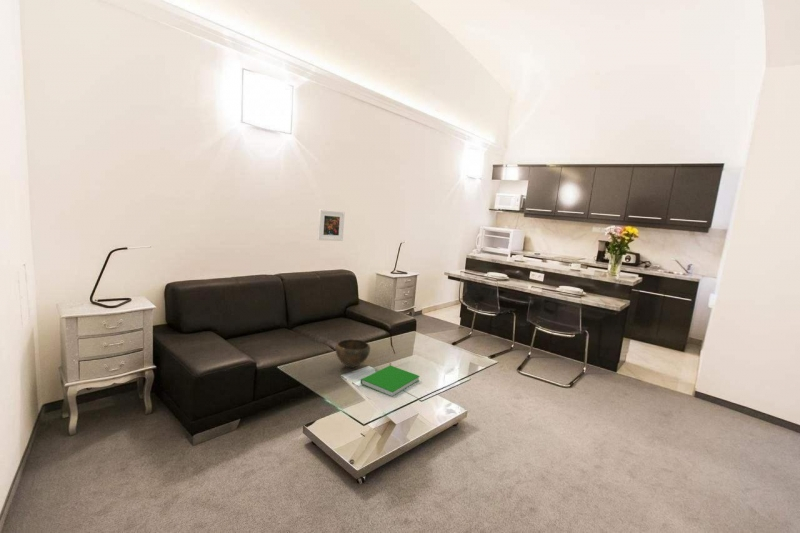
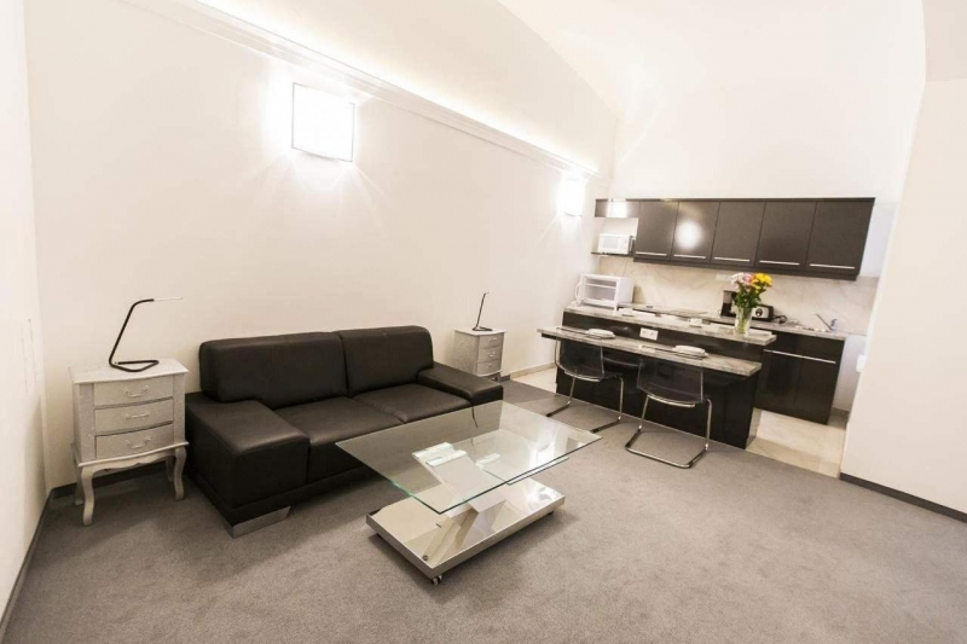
- book (390, 379)
- bowl (352, 355)
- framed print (331, 225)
